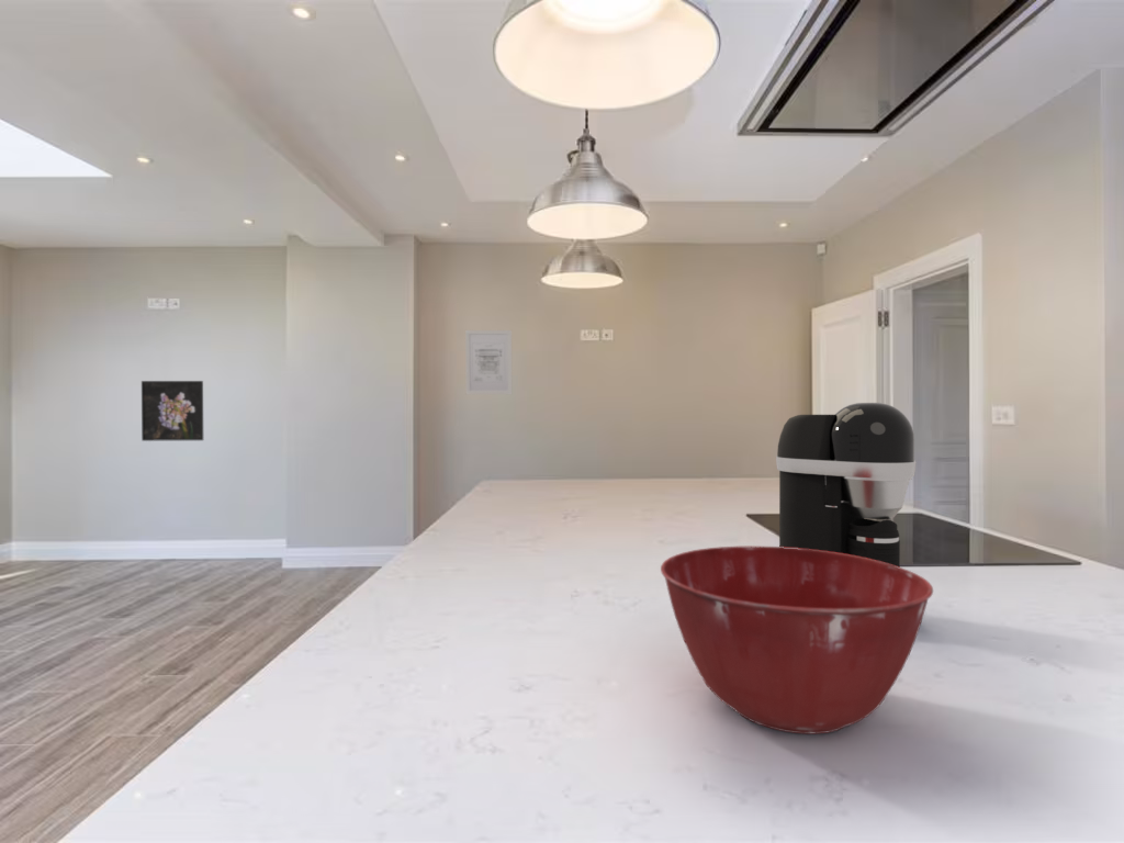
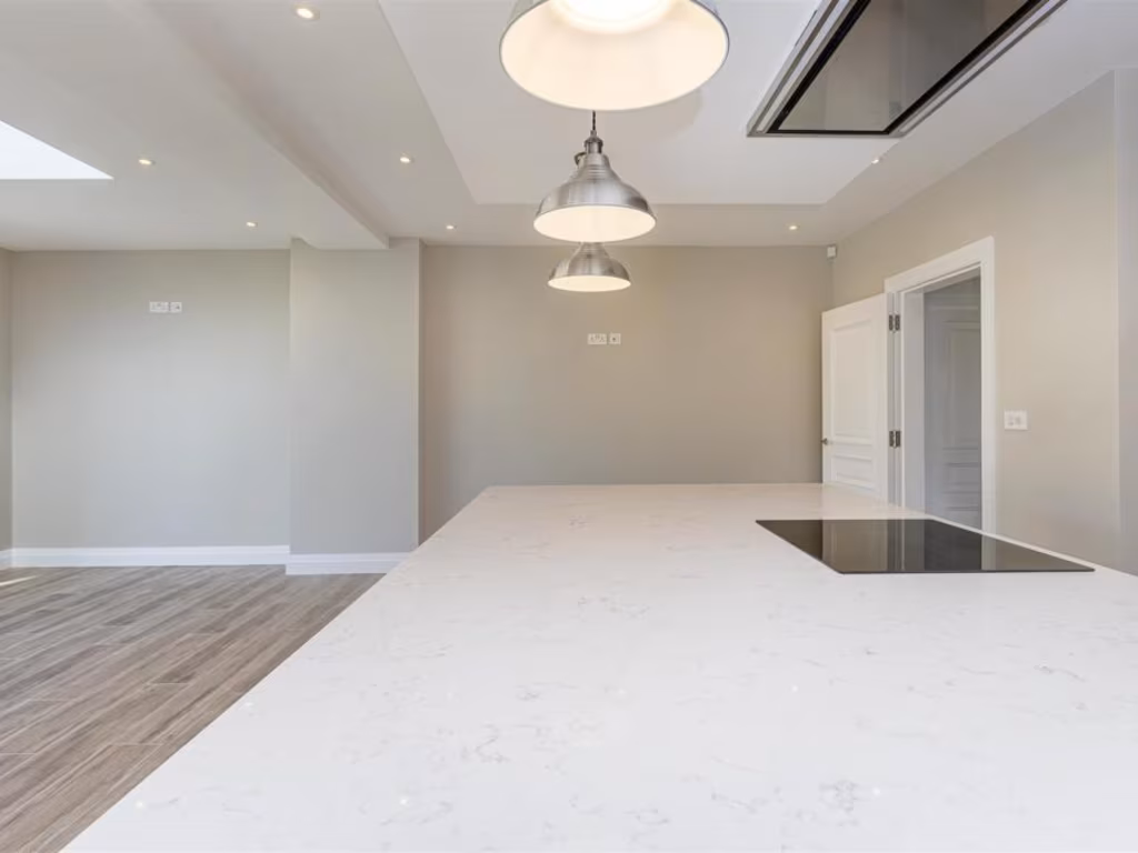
- wall art (488, 362)
- coffee maker (841, 507)
- mixing bowl (786, 636)
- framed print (172, 411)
